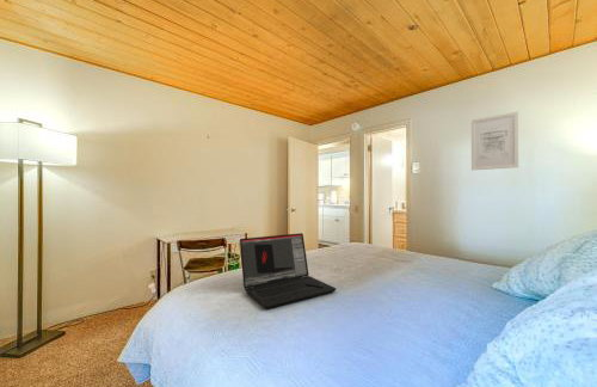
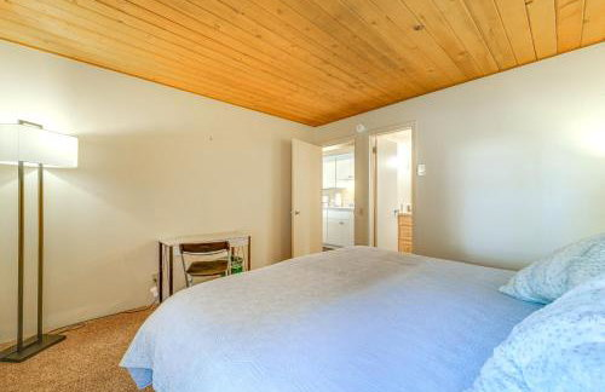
- wall art (493, 142)
- laptop (287, 264)
